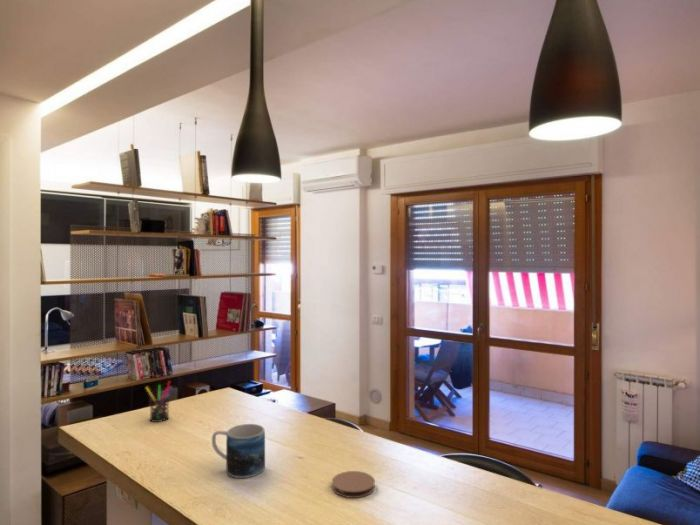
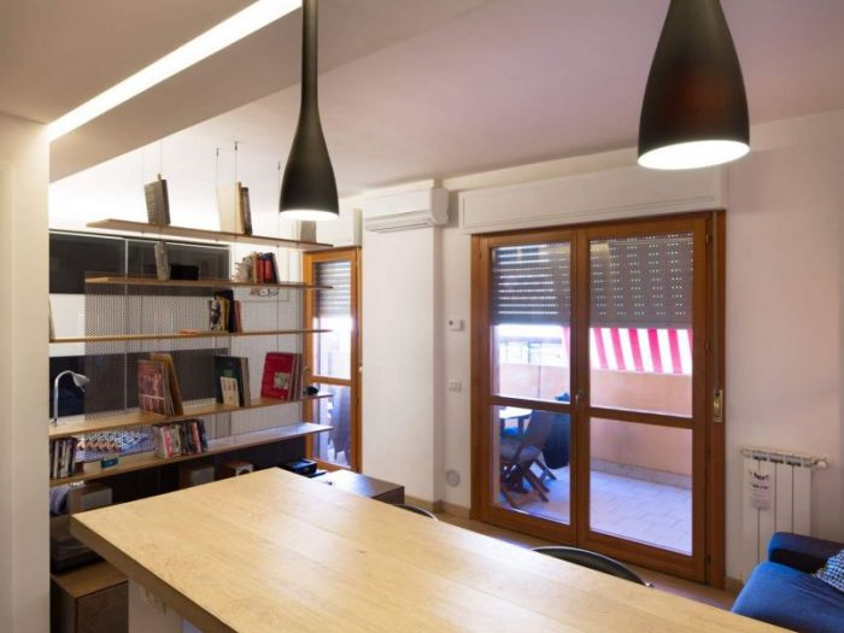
- mug (237, 449)
- pen holder (160, 399)
- coaster (353, 483)
